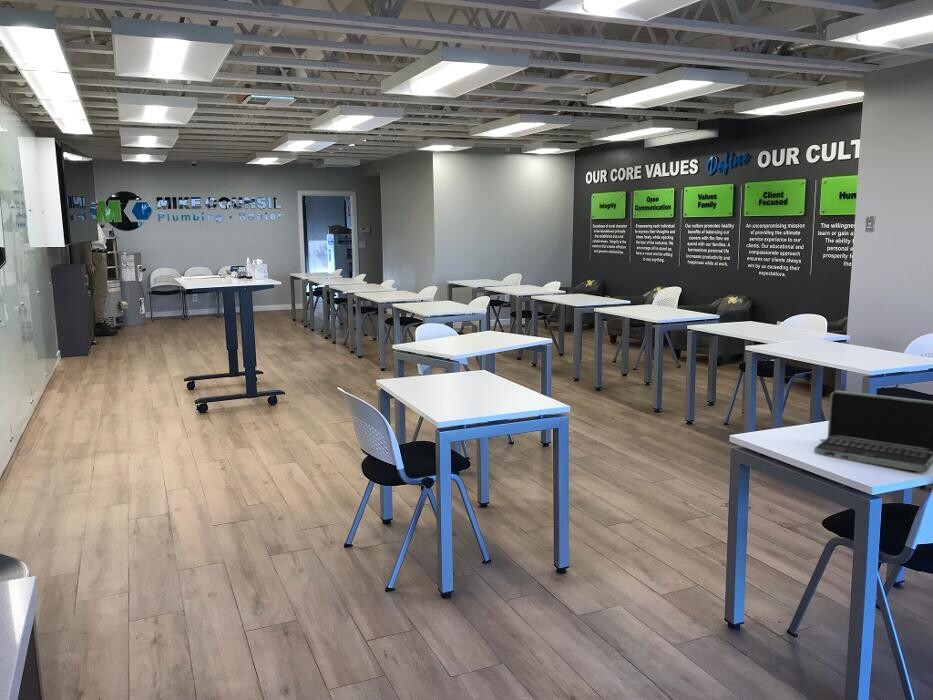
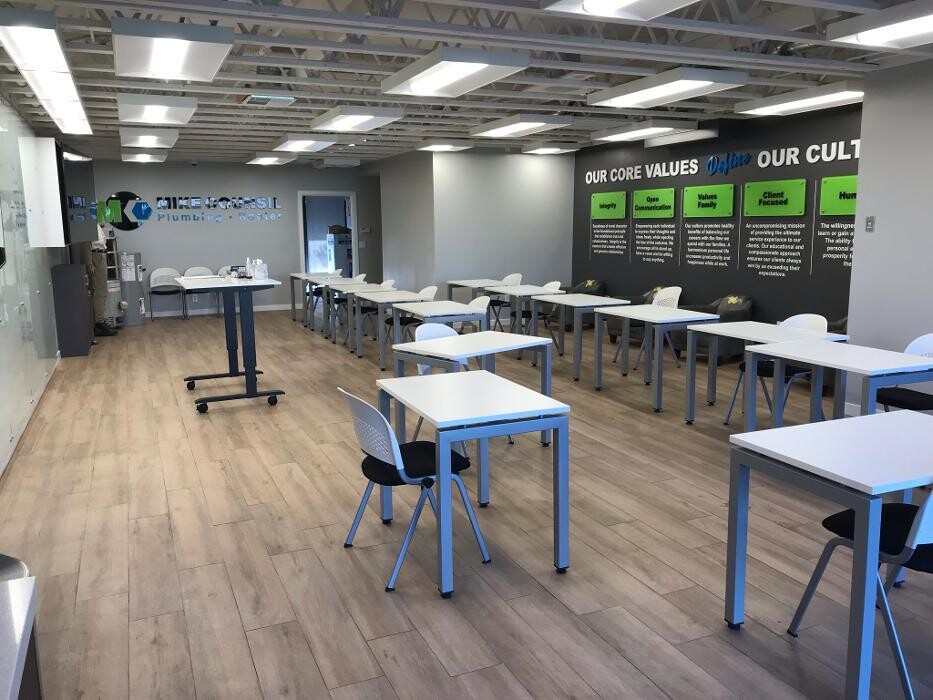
- laptop (873, 426)
